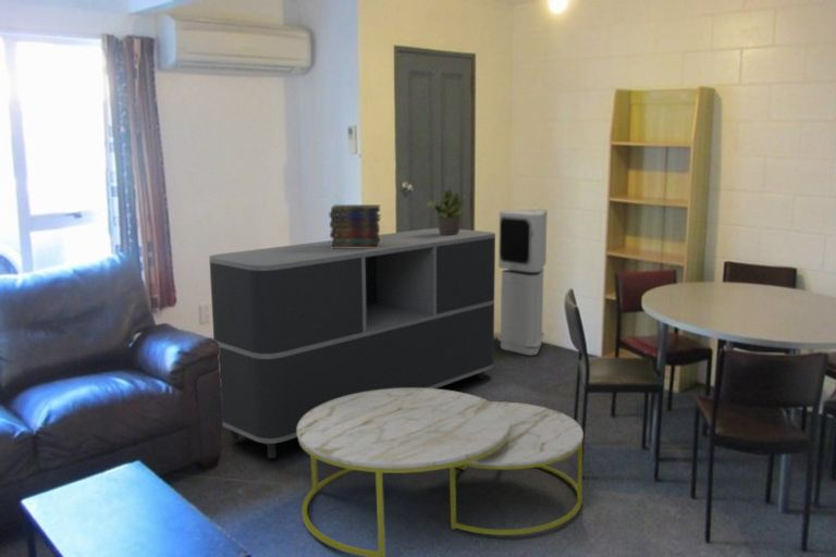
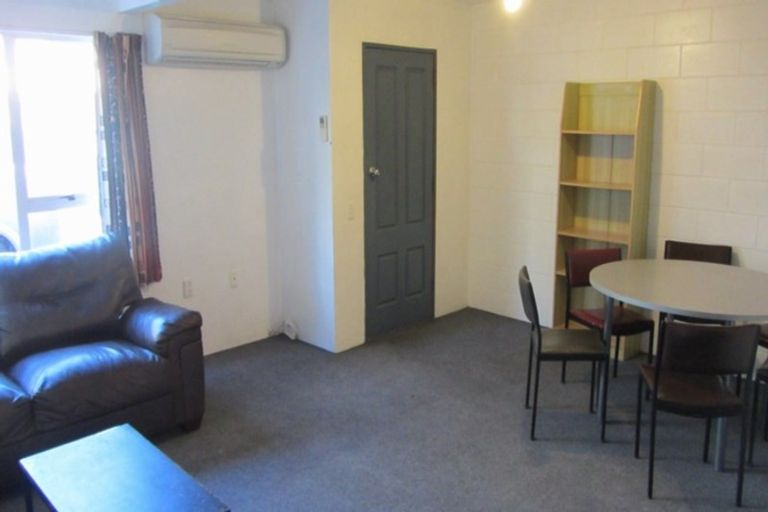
- air purifier (529, 280)
- book stack (355, 225)
- potted plant (444, 210)
- coffee table (438, 457)
- sideboard (369, 326)
